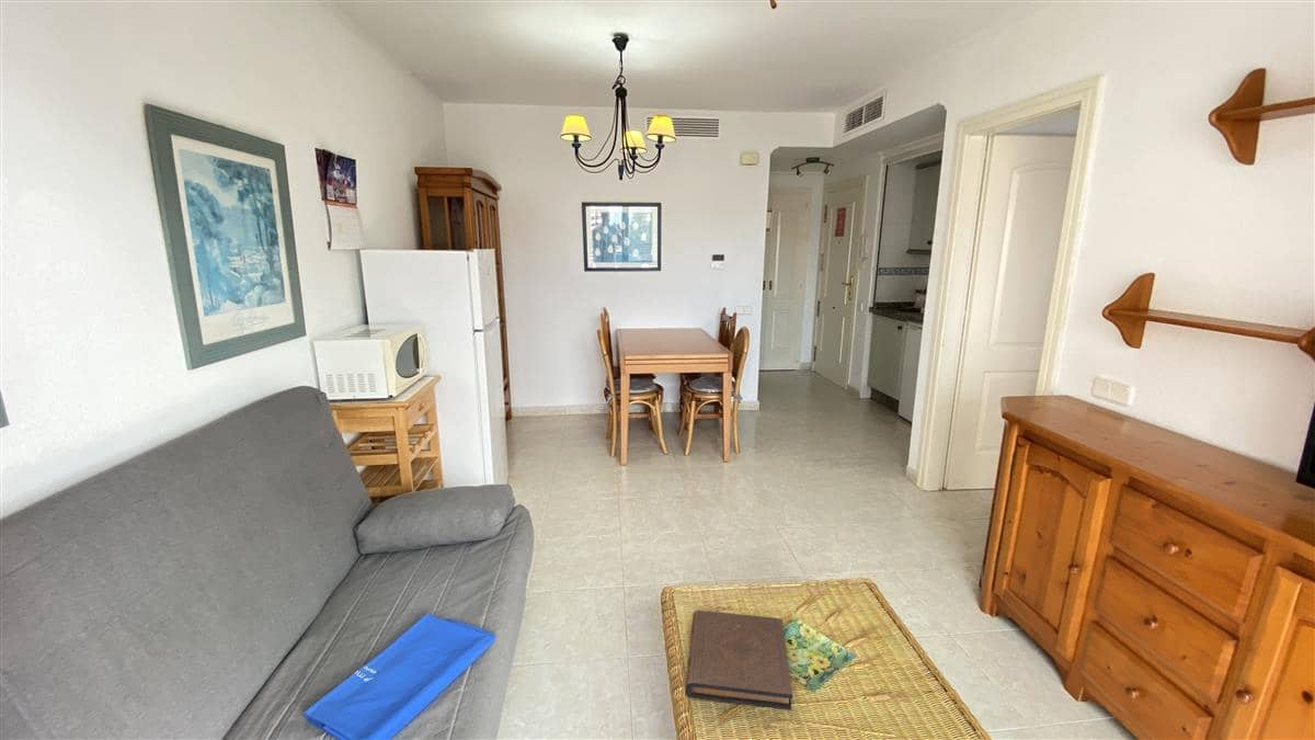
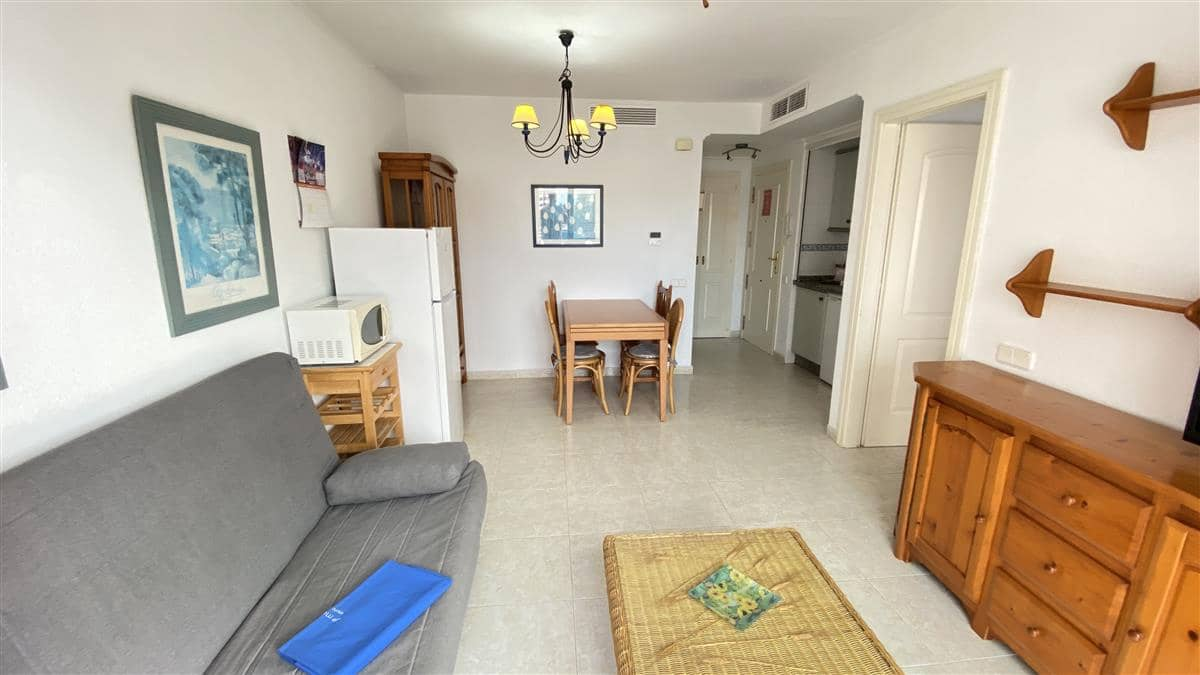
- book (736, 654)
